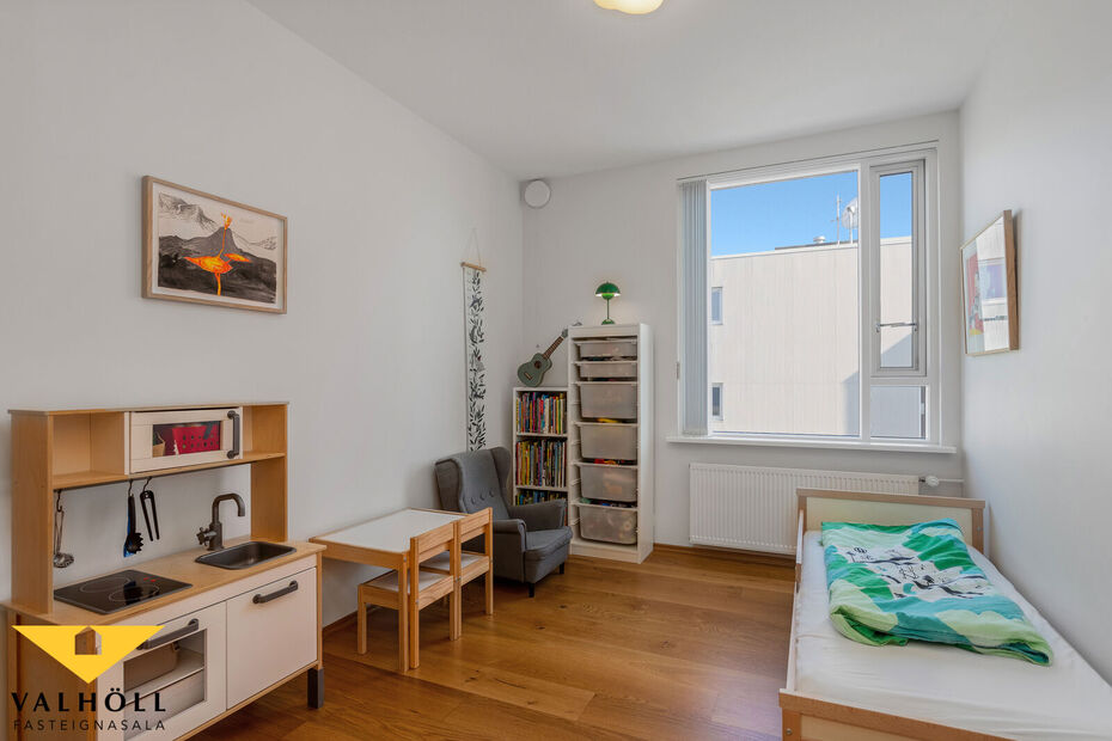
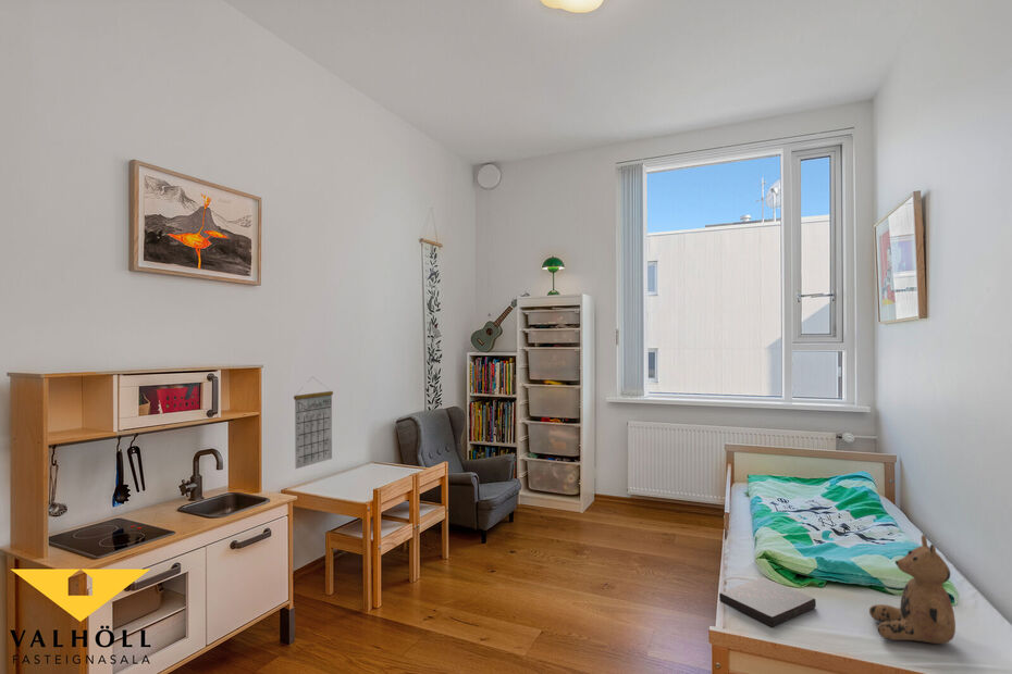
+ teddy bear (910, 586)
+ calendar (313, 420)
+ book (766, 600)
